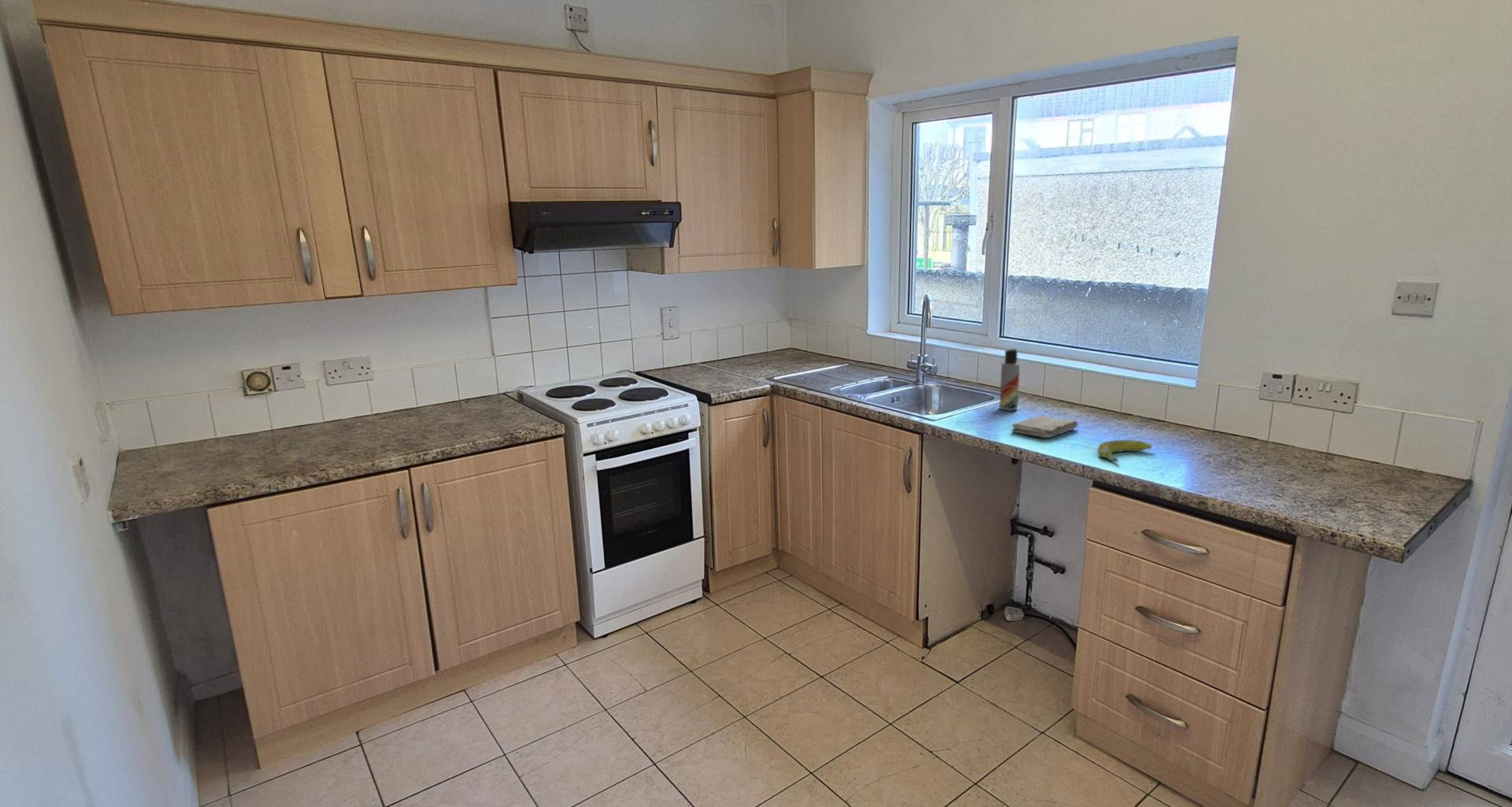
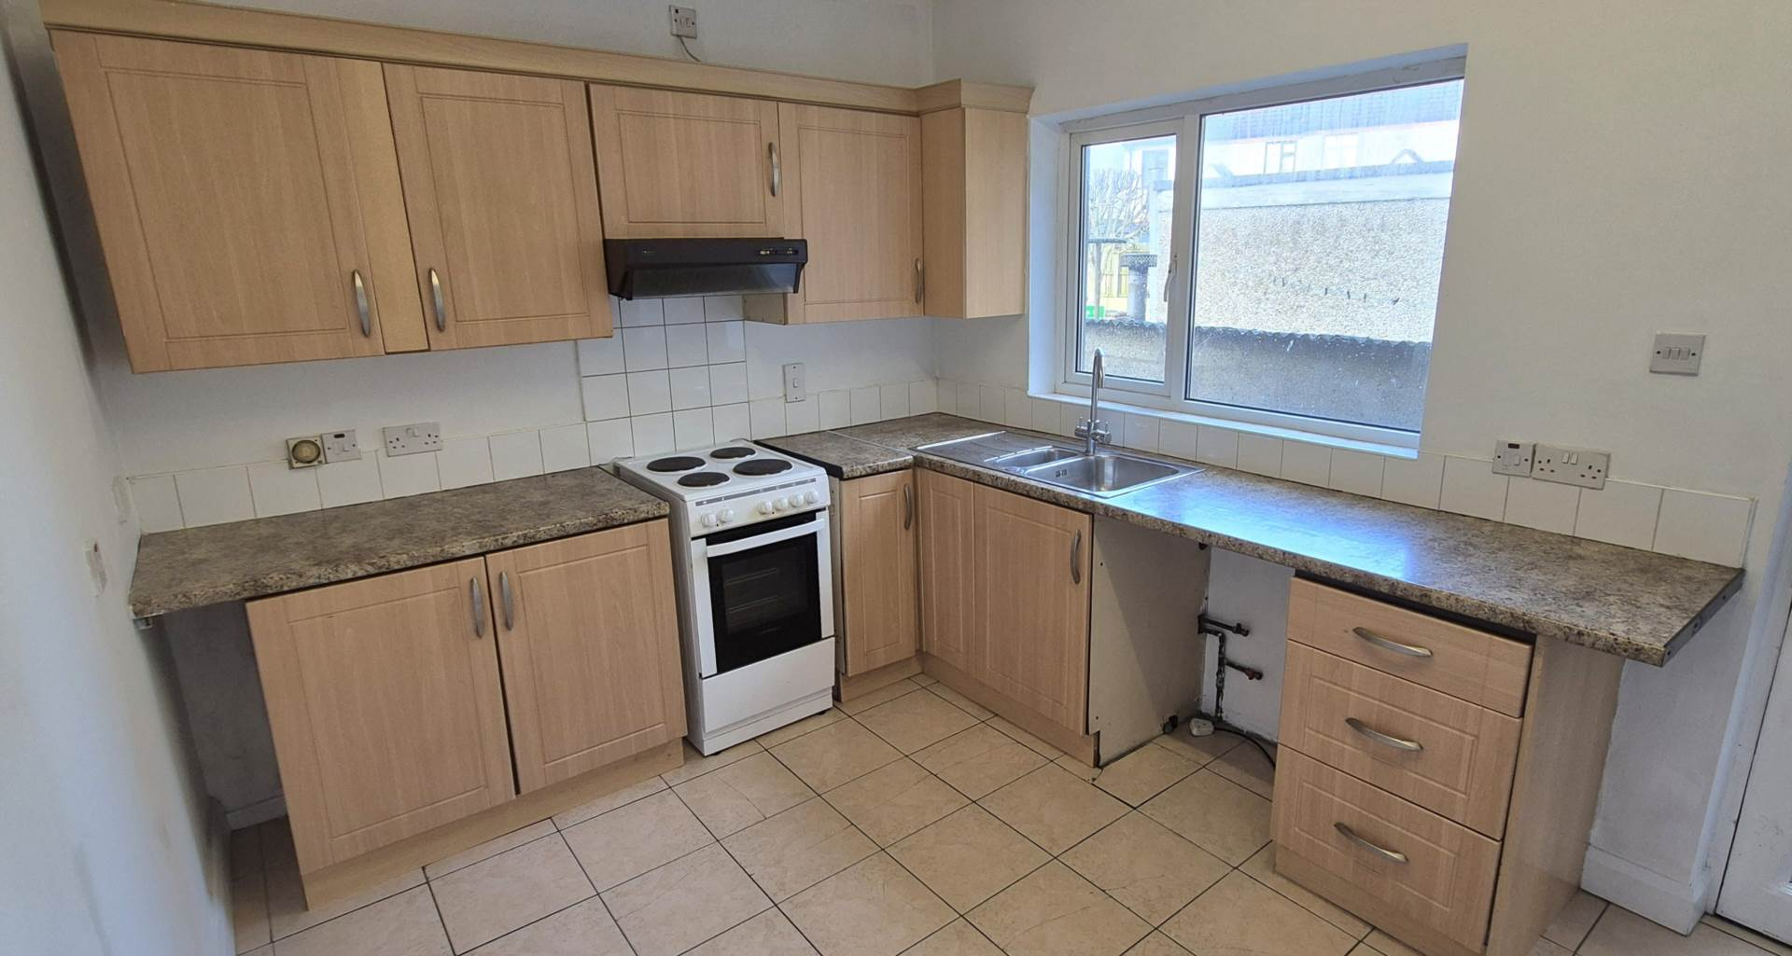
- lotion bottle (1010, 379)
- washcloth (1043, 425)
- banana (1121, 449)
